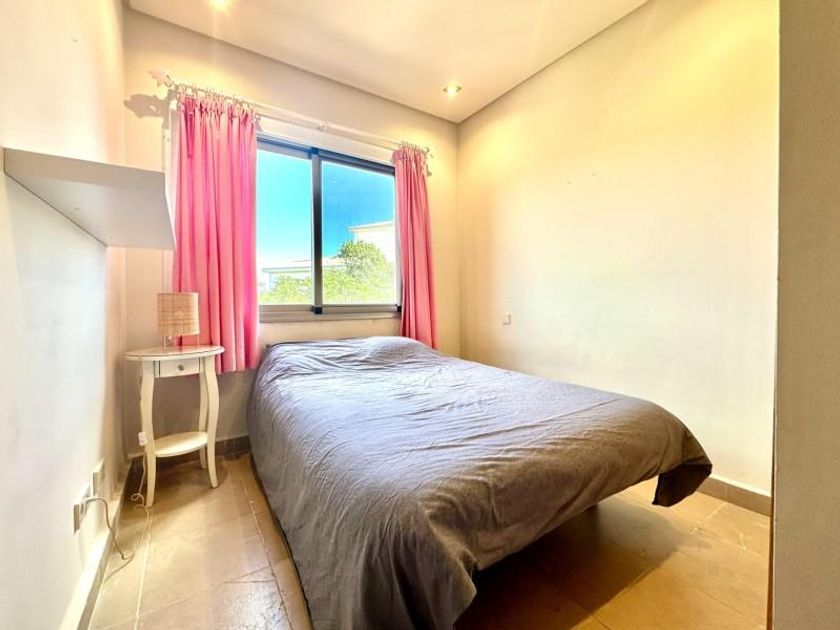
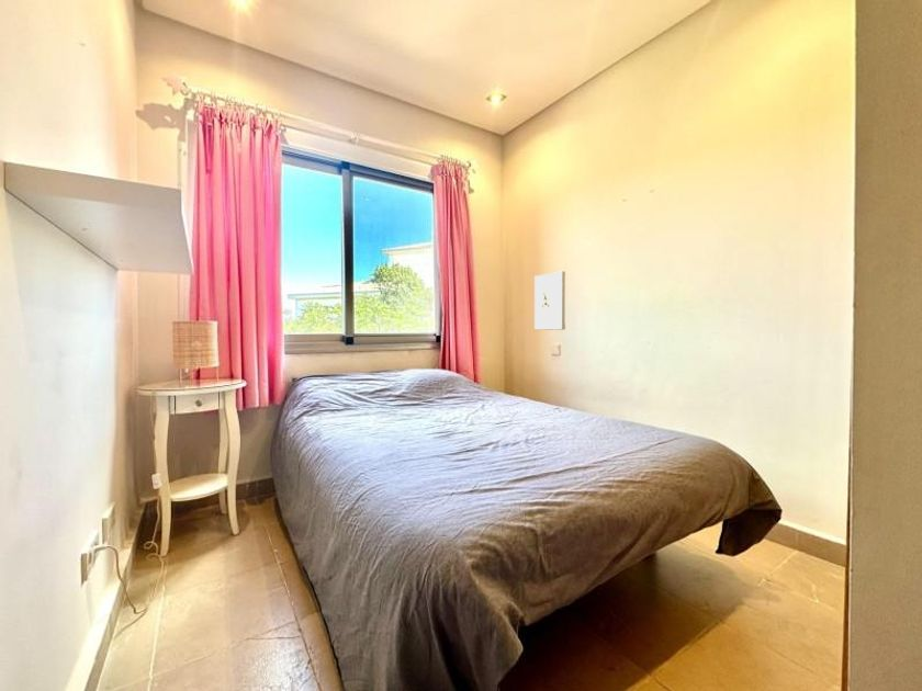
+ wall sculpture (549, 302)
